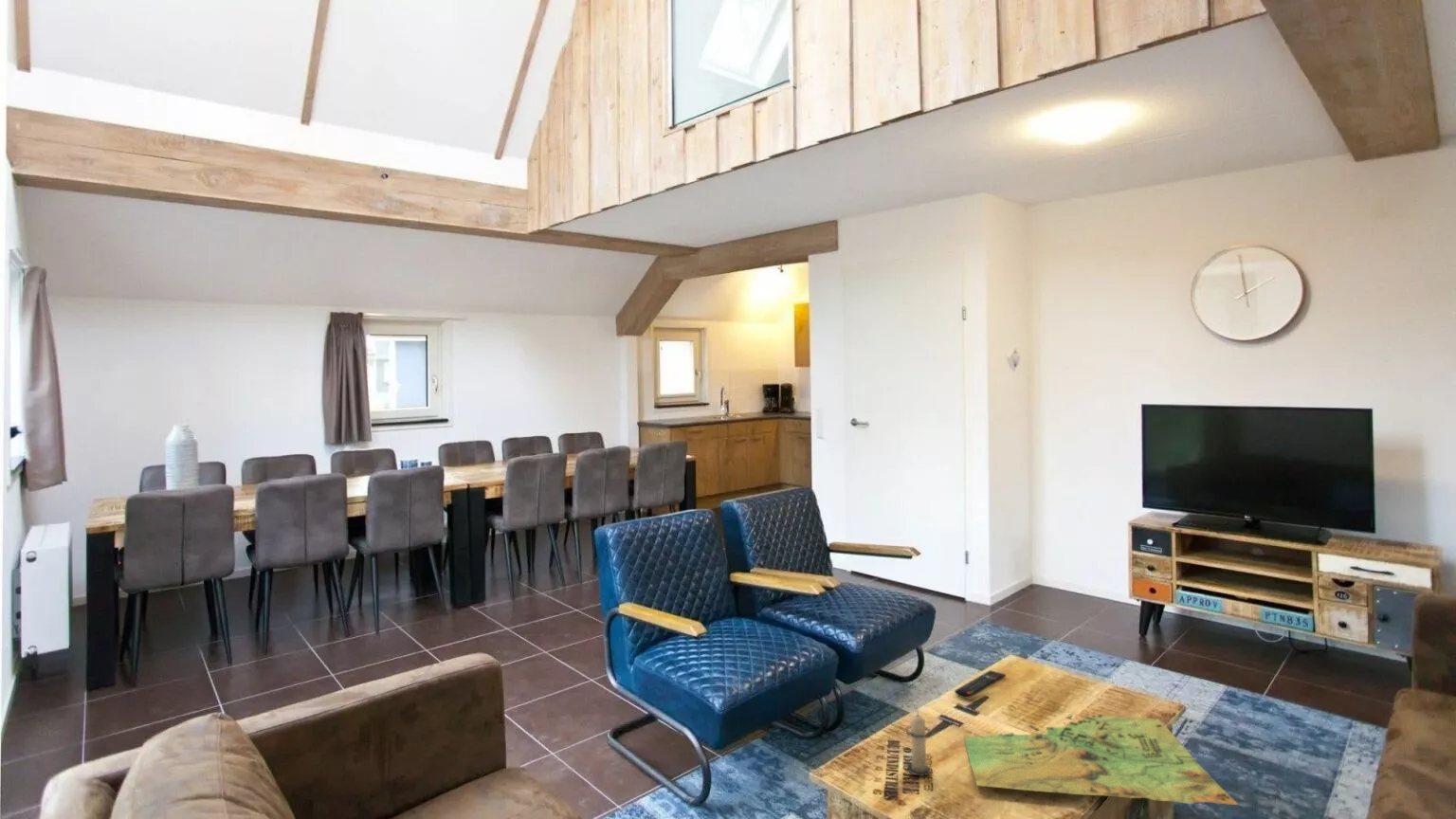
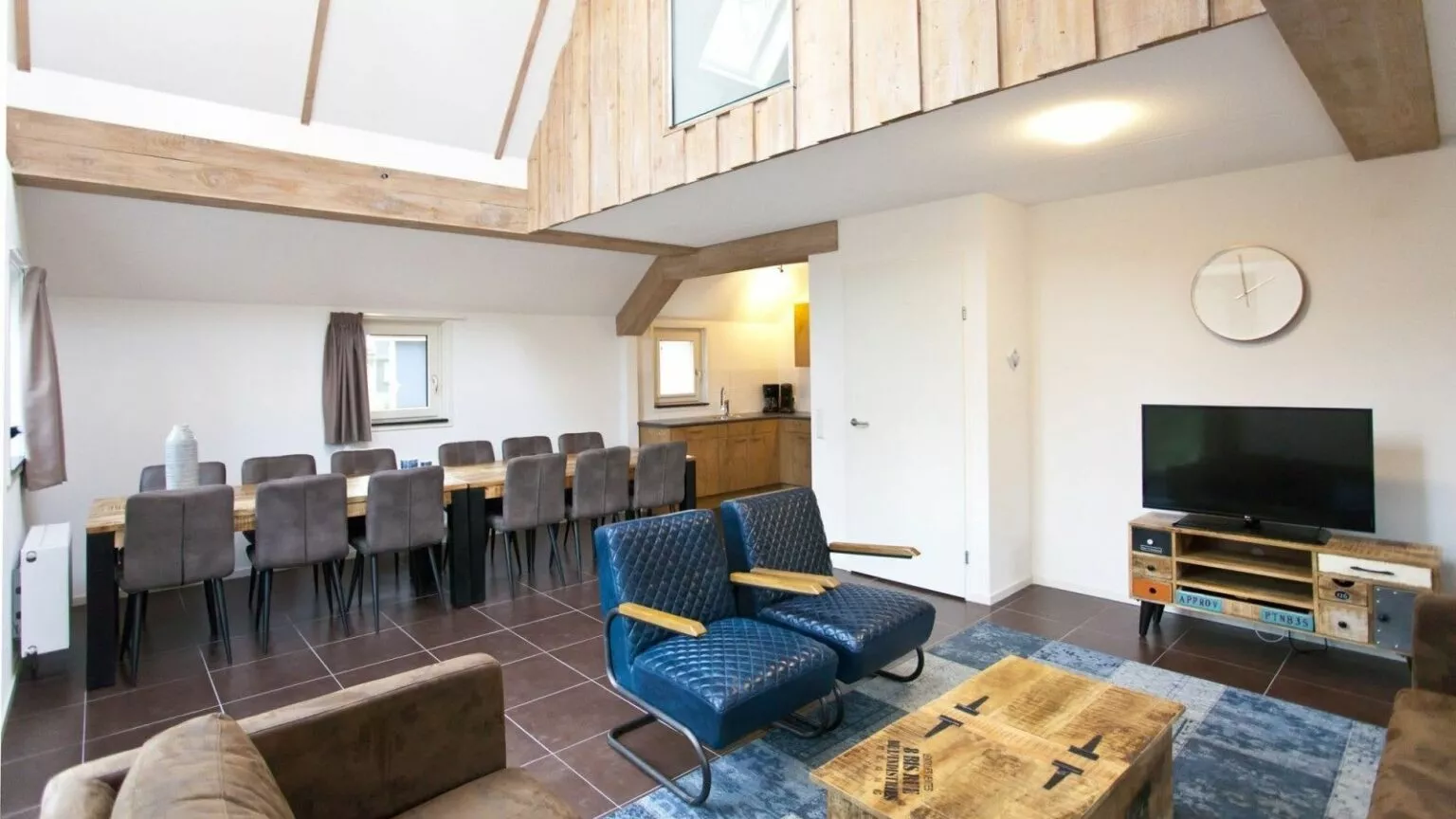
- board game (1076, 749)
- candle (918, 741)
- remote control (980, 684)
